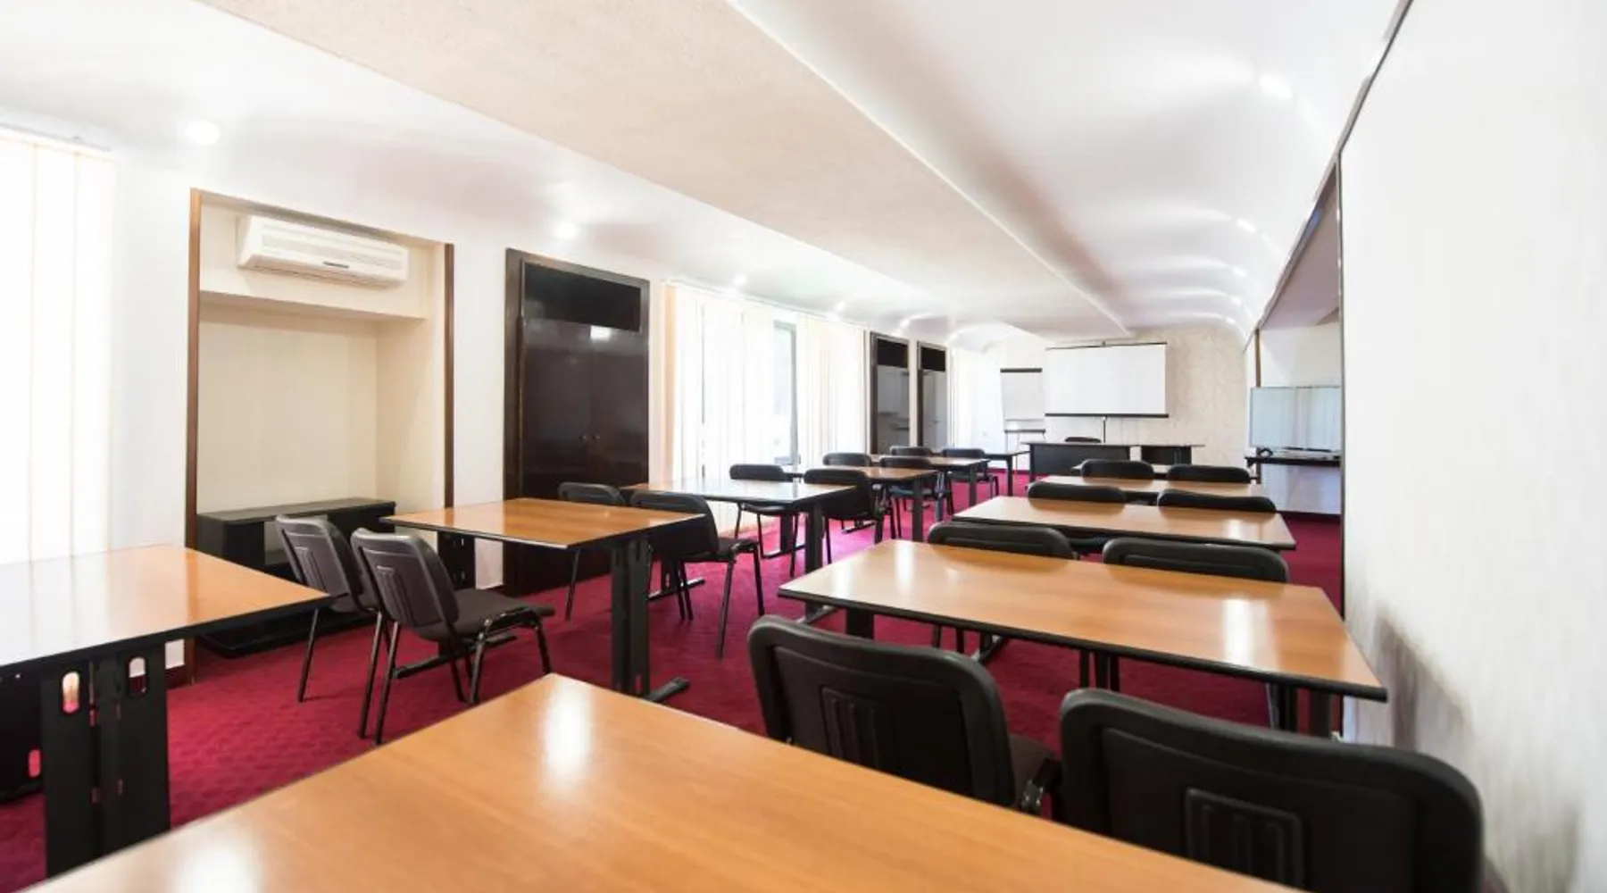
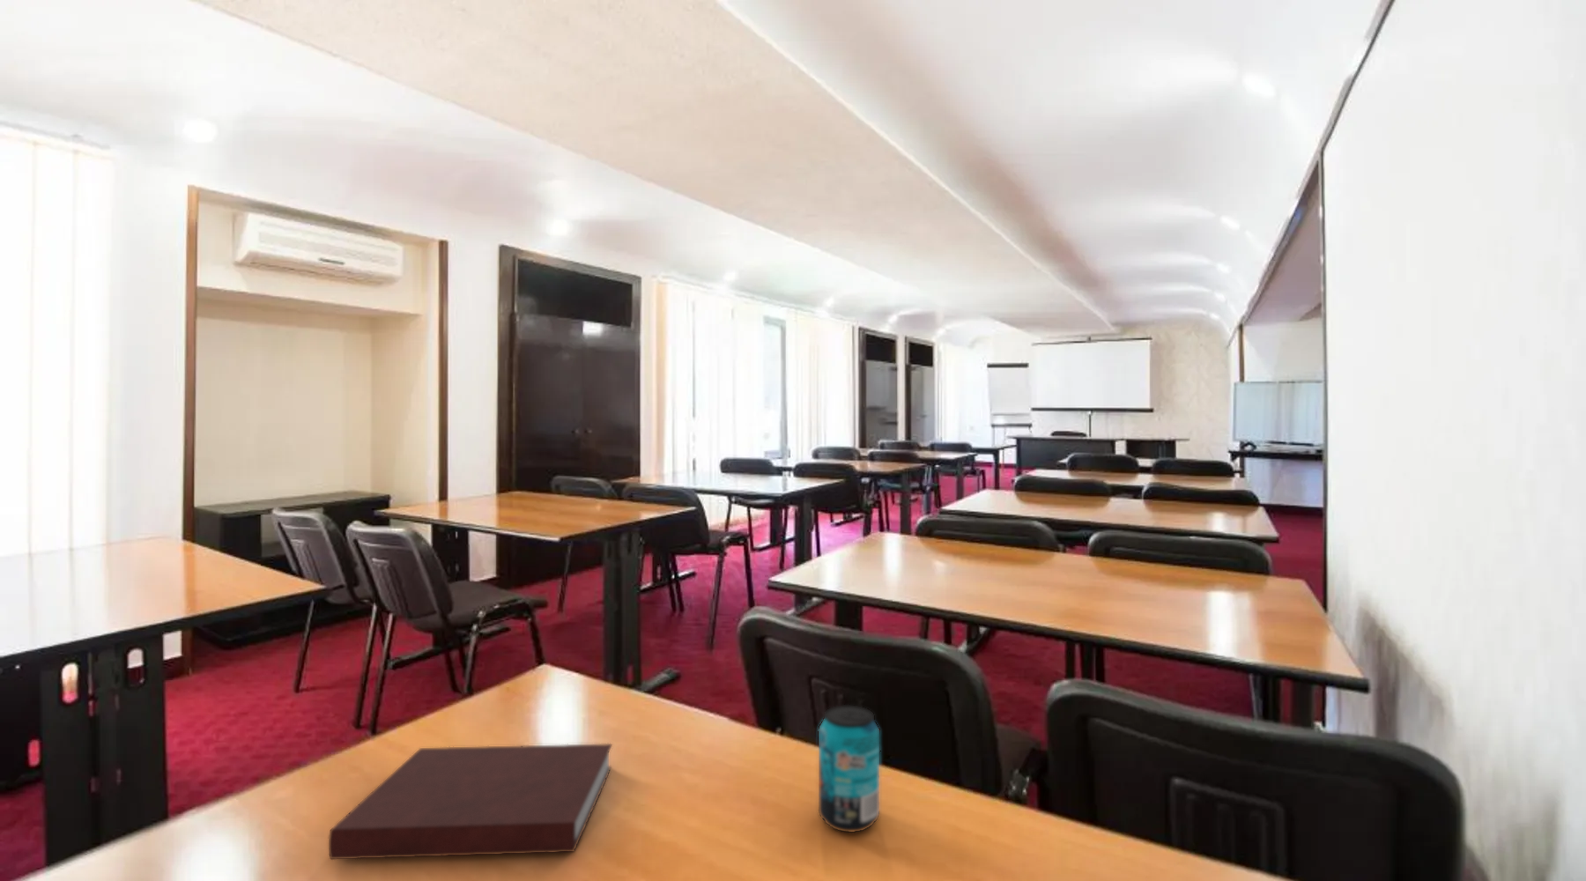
+ notebook (488, 794)
+ beverage can (848, 766)
